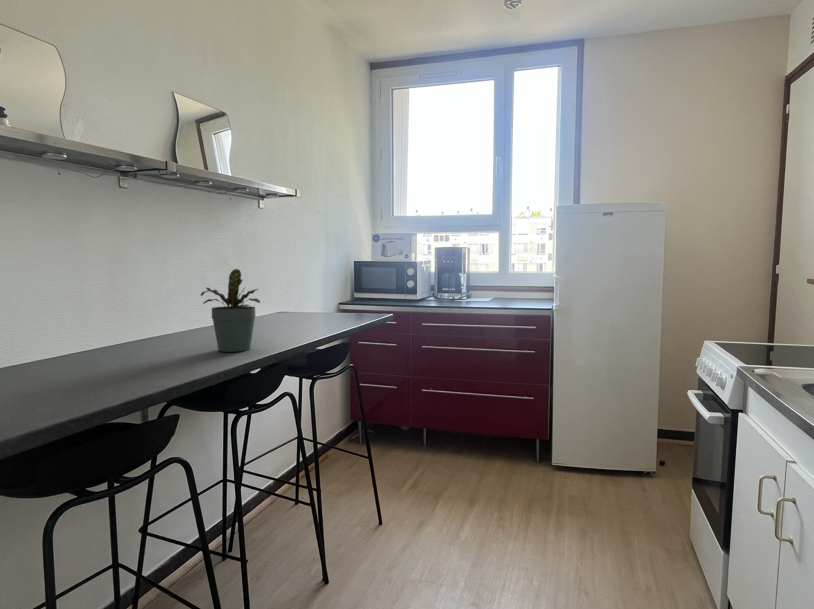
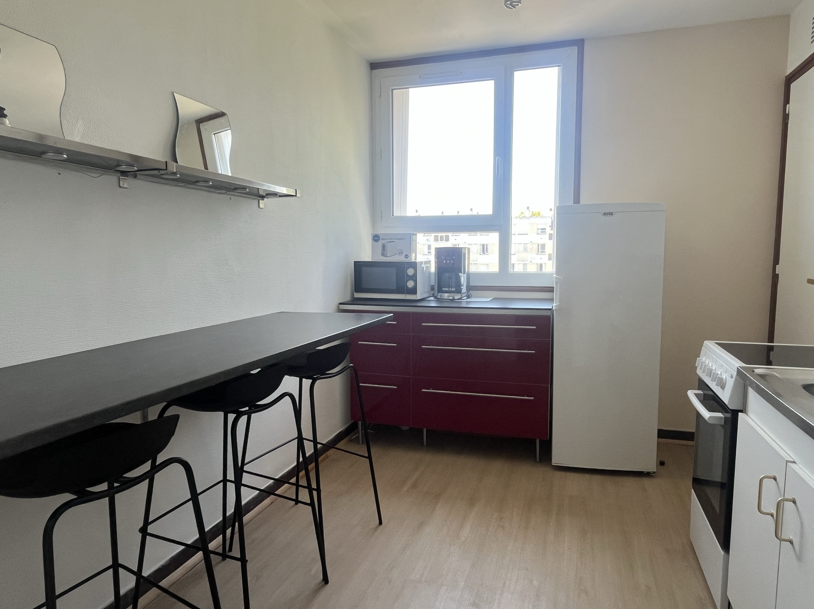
- potted plant (229, 310)
